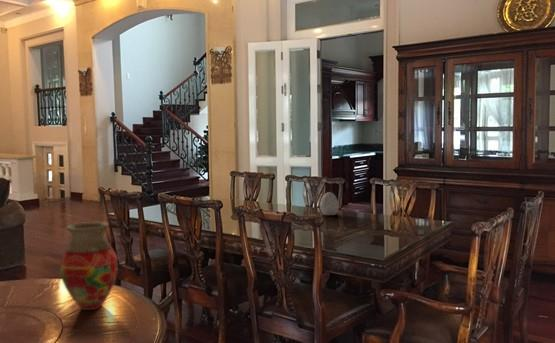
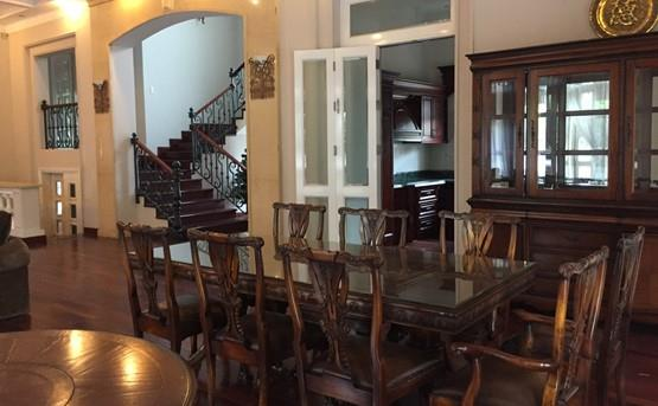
- decorative egg (329, 203)
- vase (89, 266)
